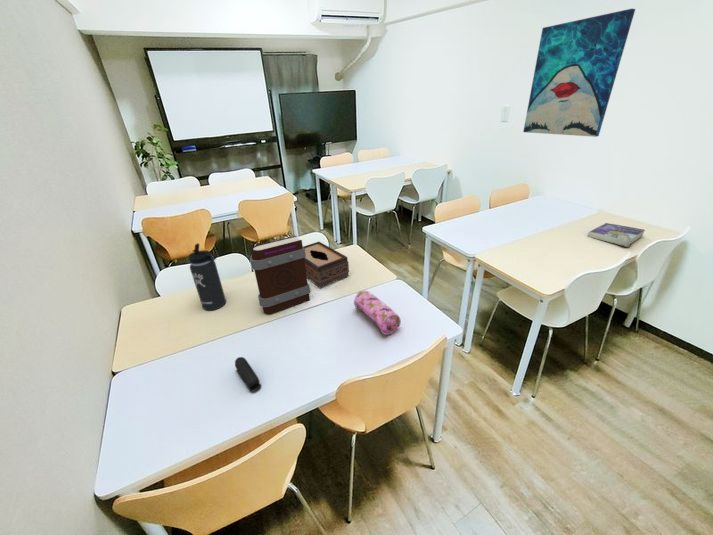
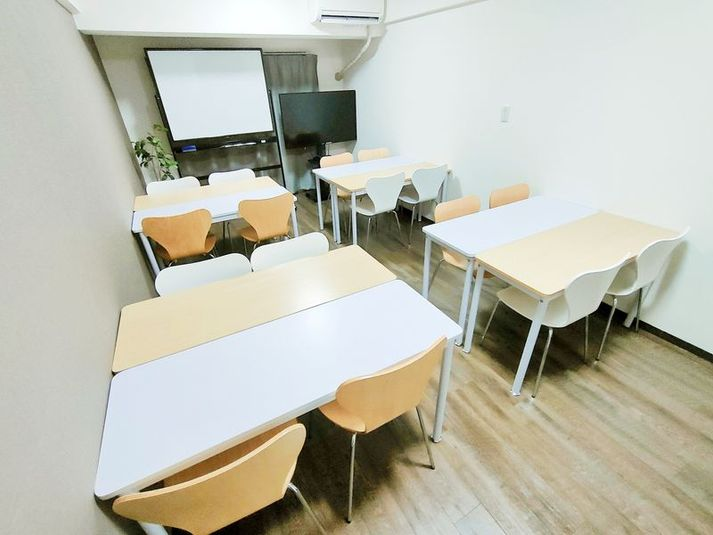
- pencil case (376, 311)
- book (281, 275)
- stapler (246, 372)
- wall art (569, 80)
- book (615, 233)
- thermos bottle (208, 275)
- tissue box (319, 262)
